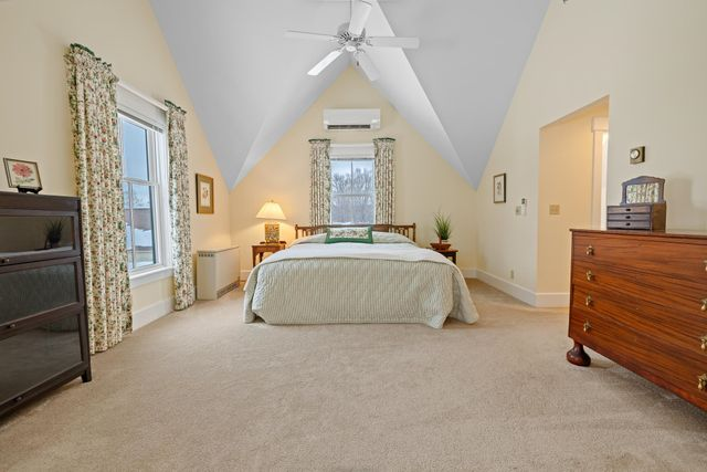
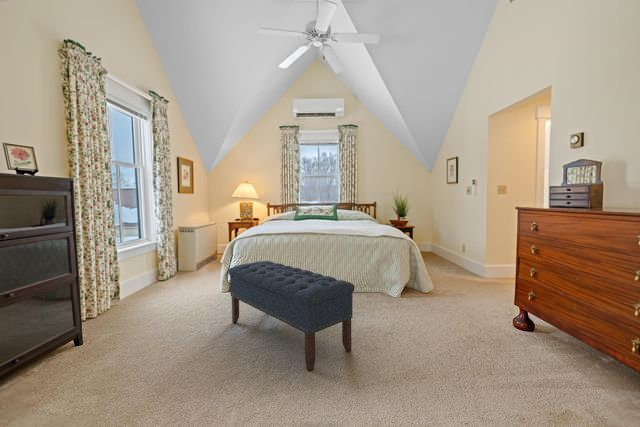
+ bench (285, 303)
